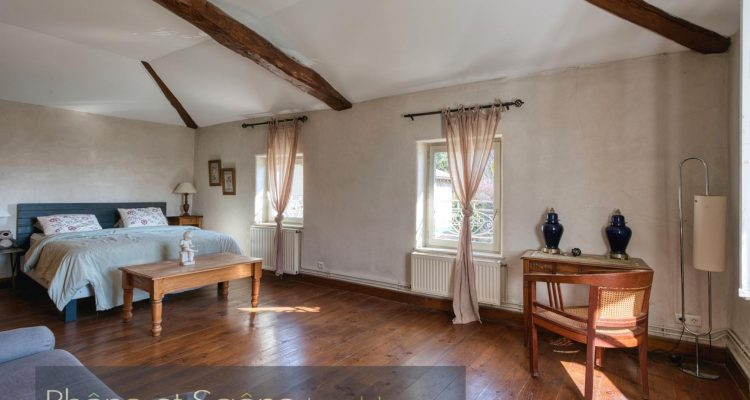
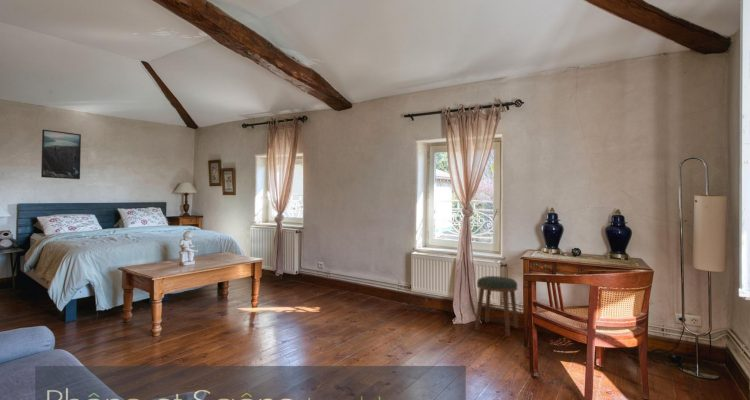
+ stool (503, 301)
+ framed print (61, 155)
